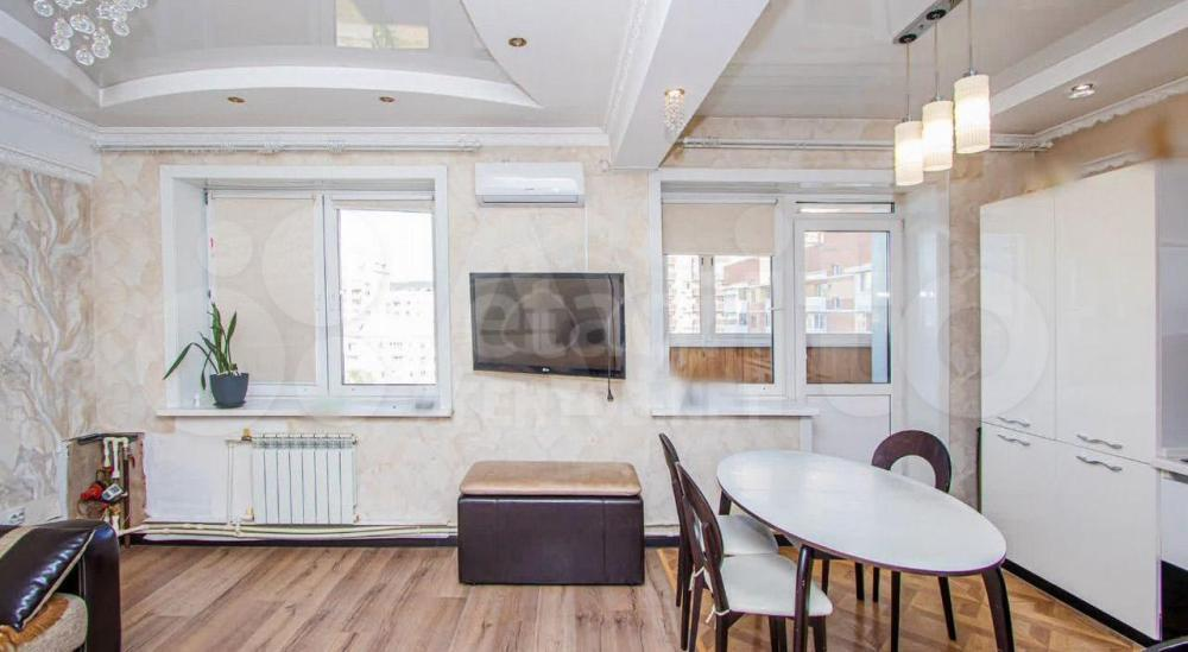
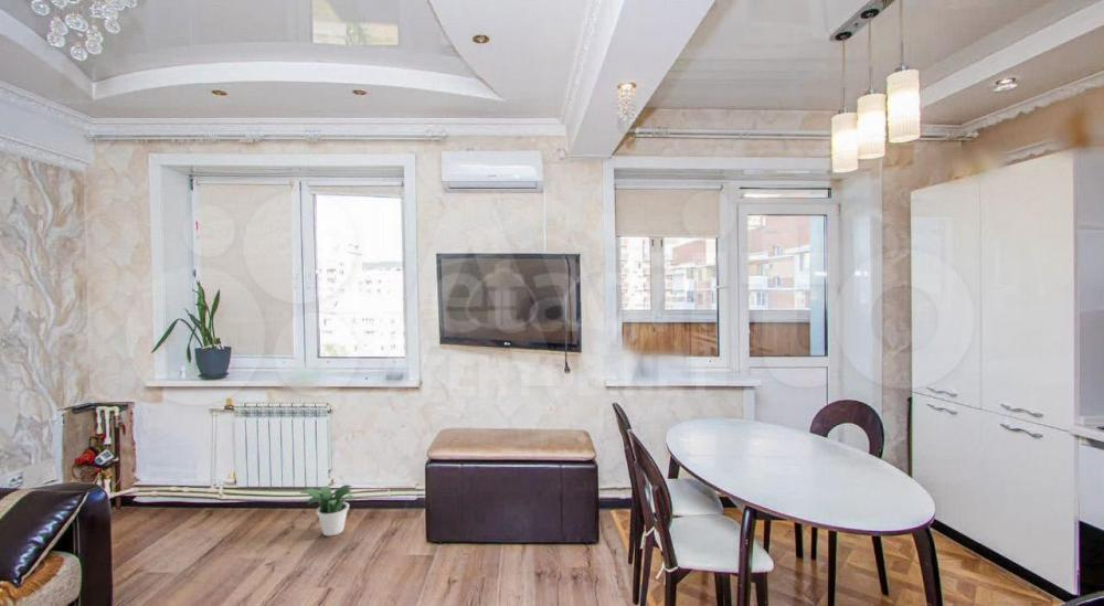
+ potted plant (328, 510)
